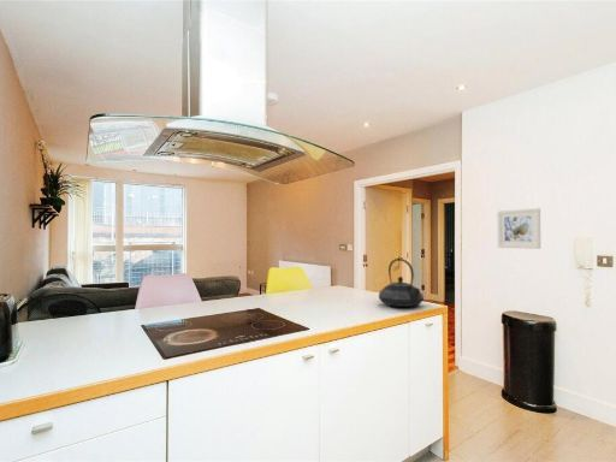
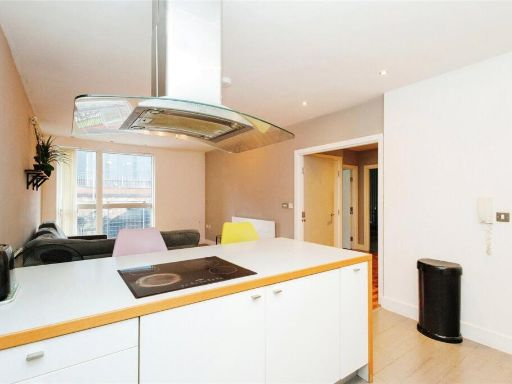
- teapot (401, 282)
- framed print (517, 229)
